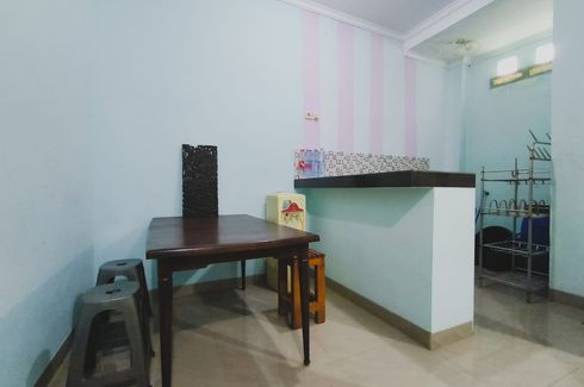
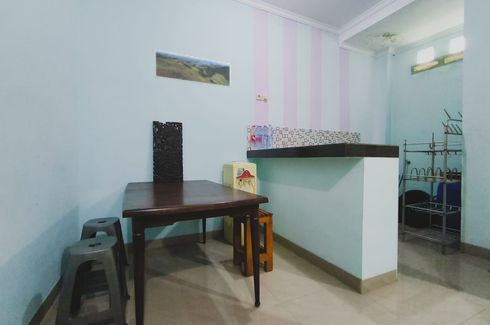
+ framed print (195, 70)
